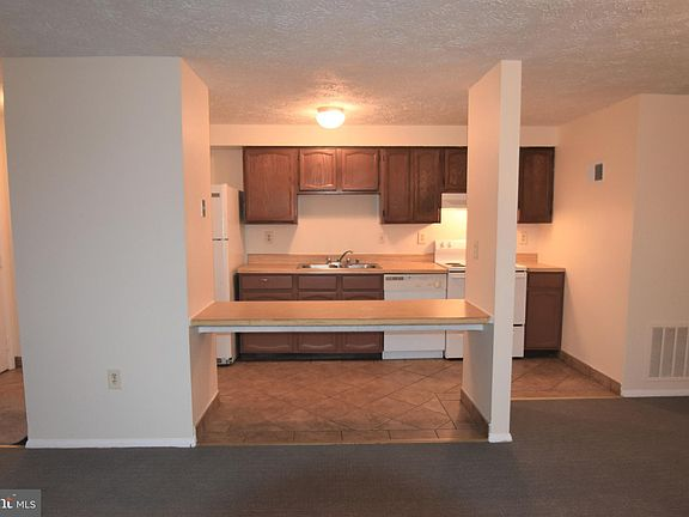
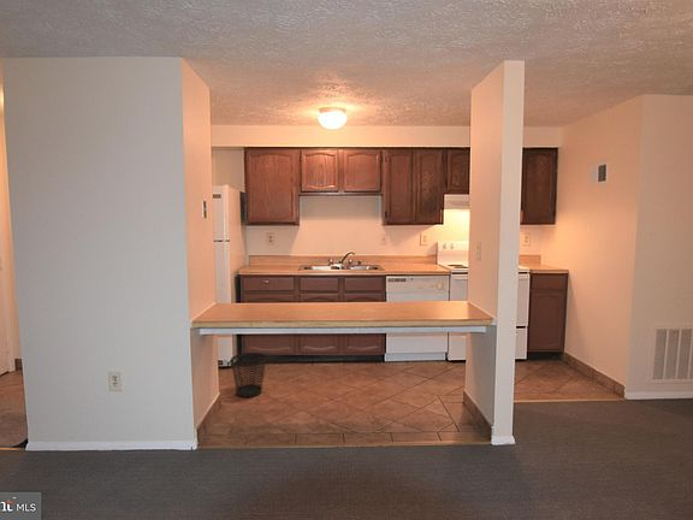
+ wastebasket (248, 374)
